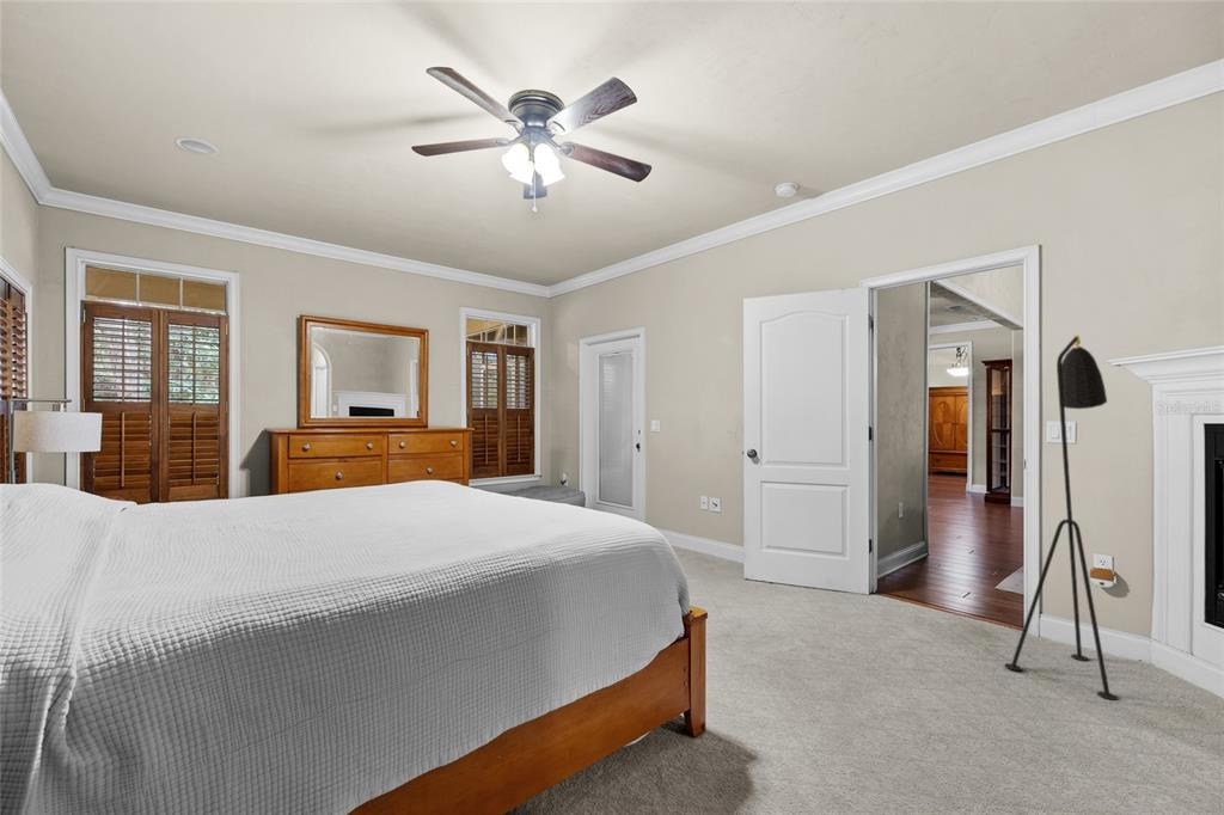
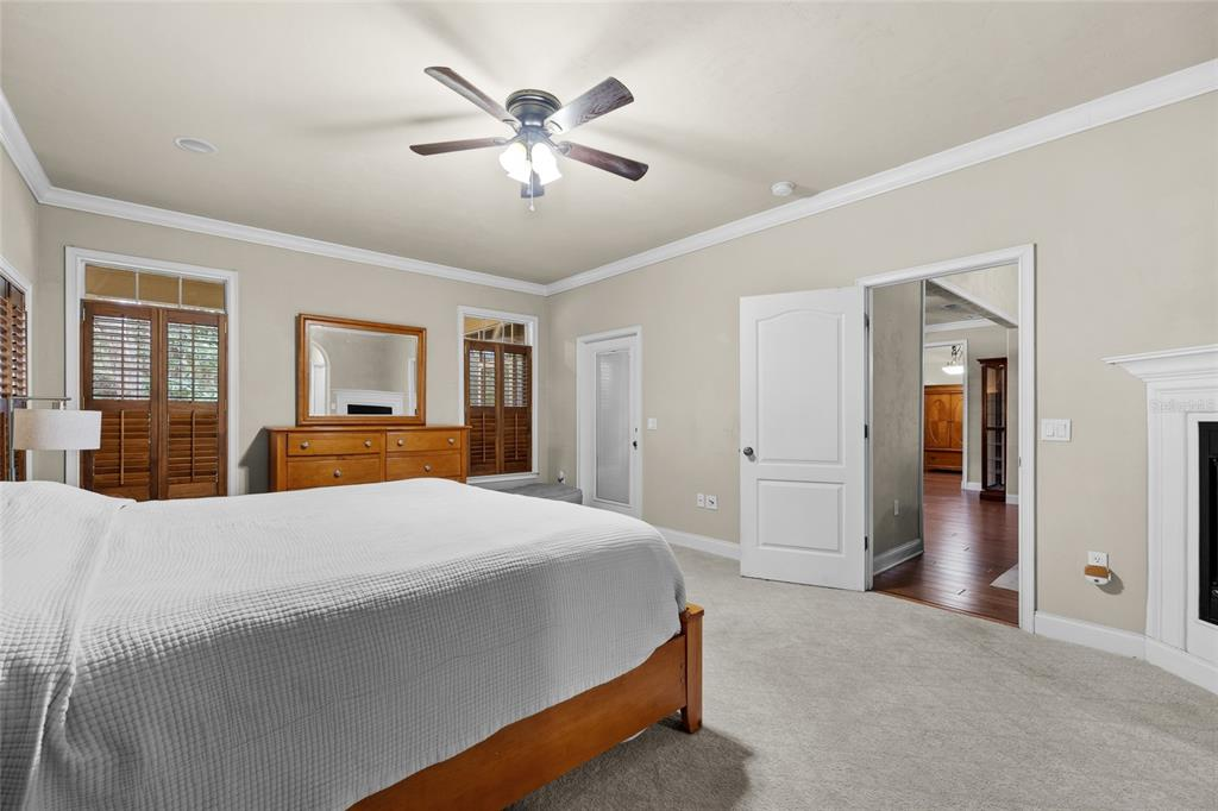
- floor lamp (1070, 498)
